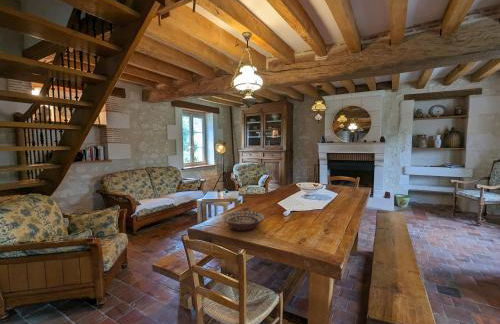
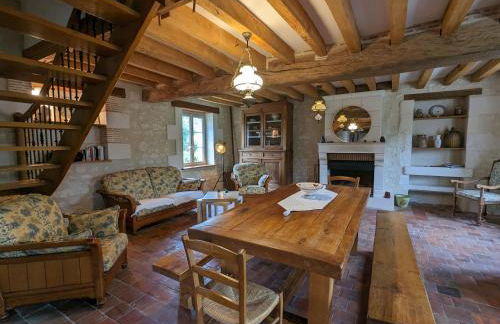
- decorative bowl (243, 221)
